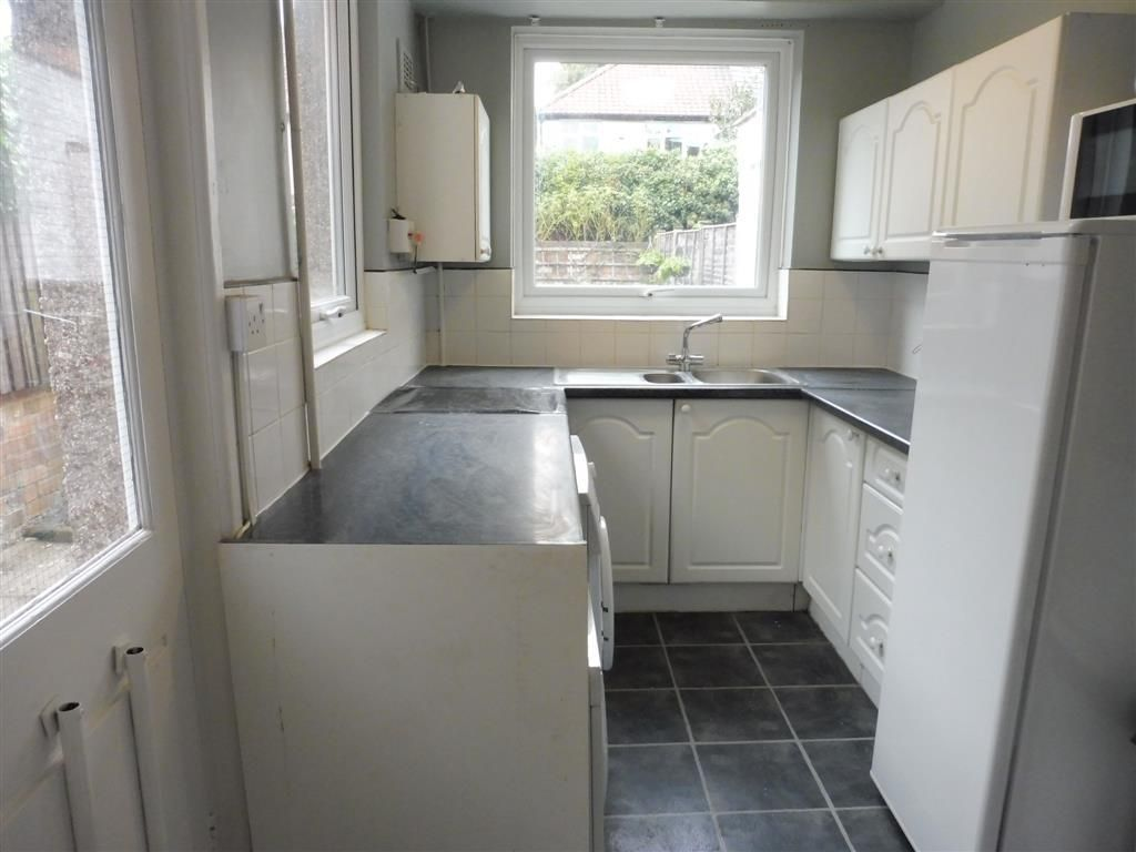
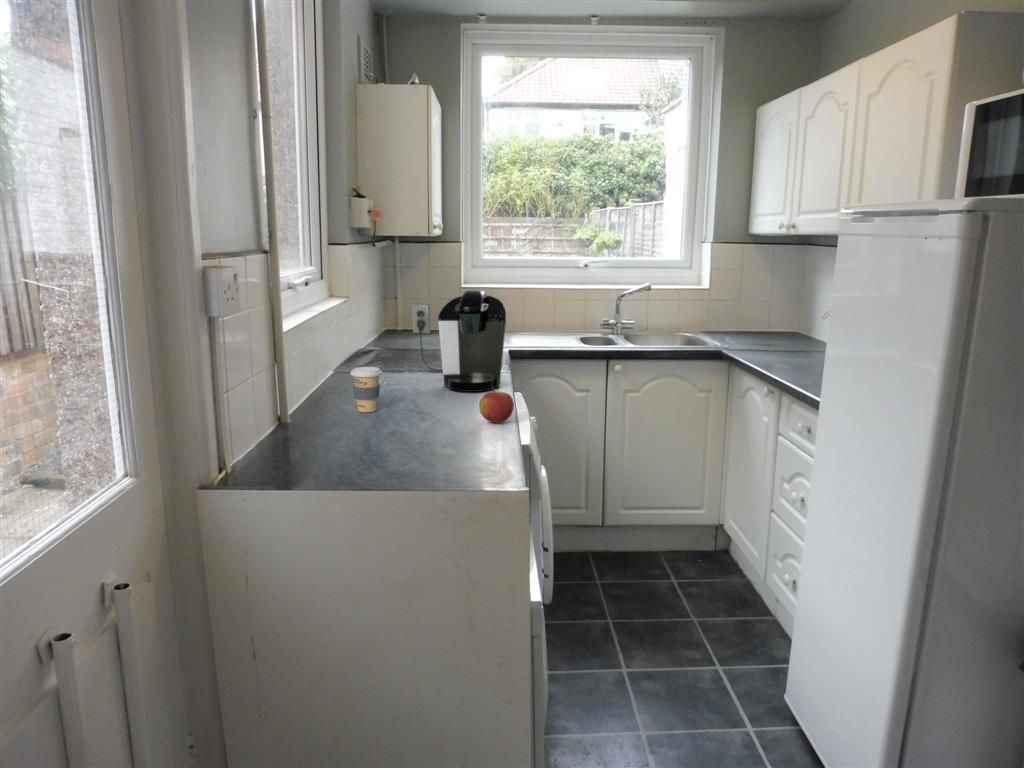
+ coffee cup (366, 389)
+ coffee maker (455, 337)
+ apple (496, 406)
